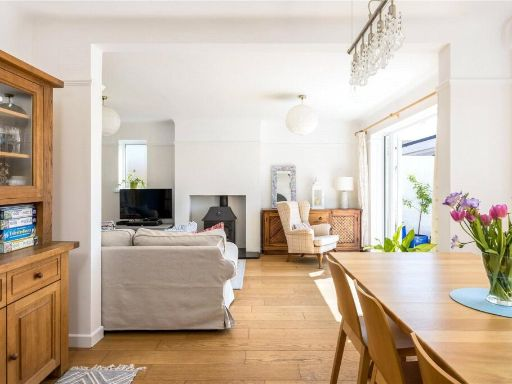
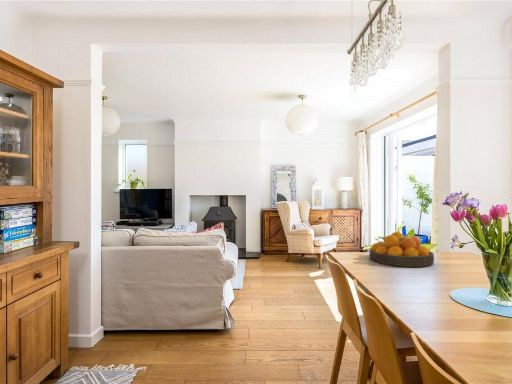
+ fruit bowl (400, 247)
